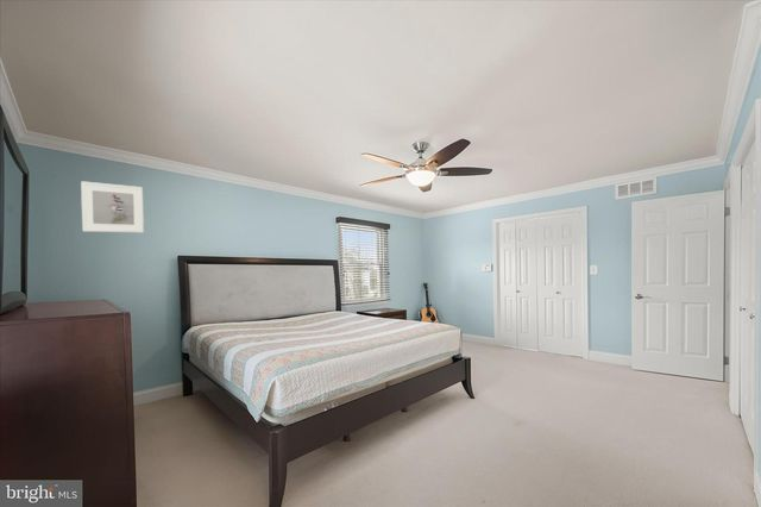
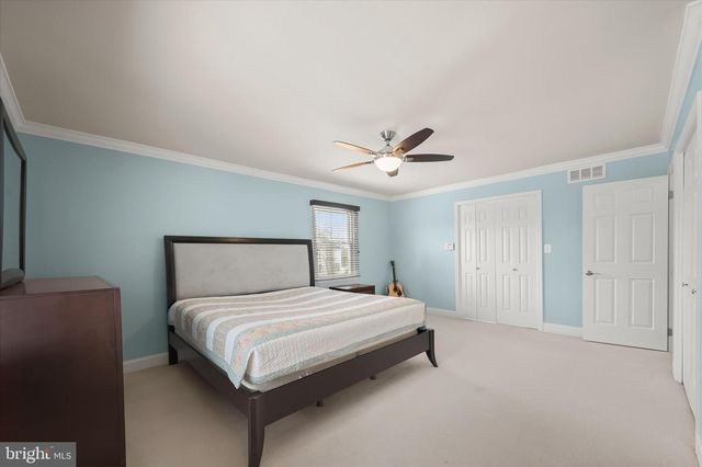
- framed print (113, 208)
